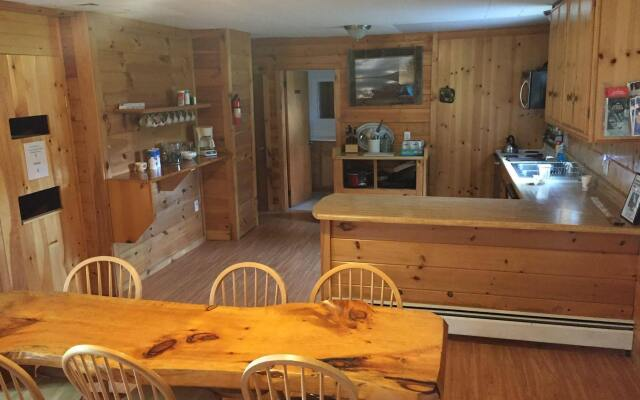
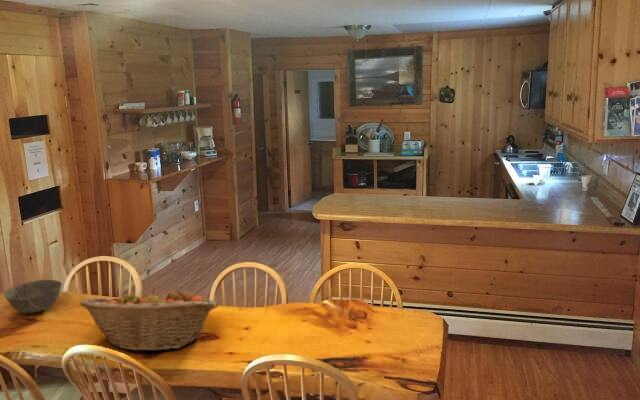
+ fruit basket (150, 312)
+ bowl (34, 299)
